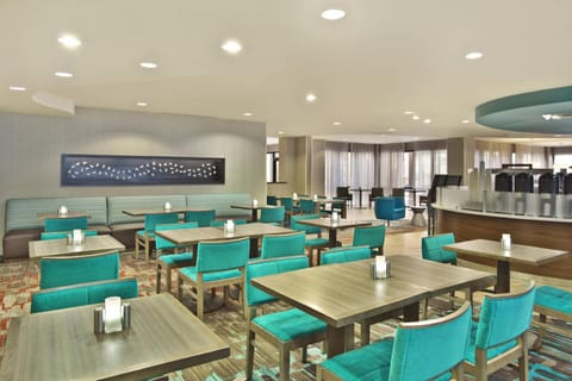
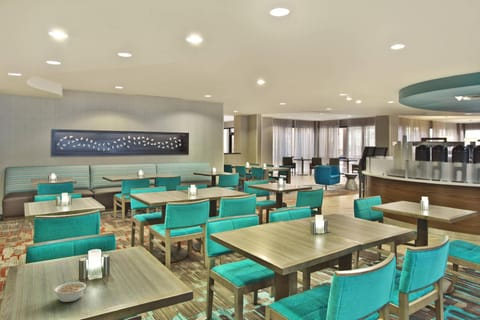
+ legume (71, 291)
